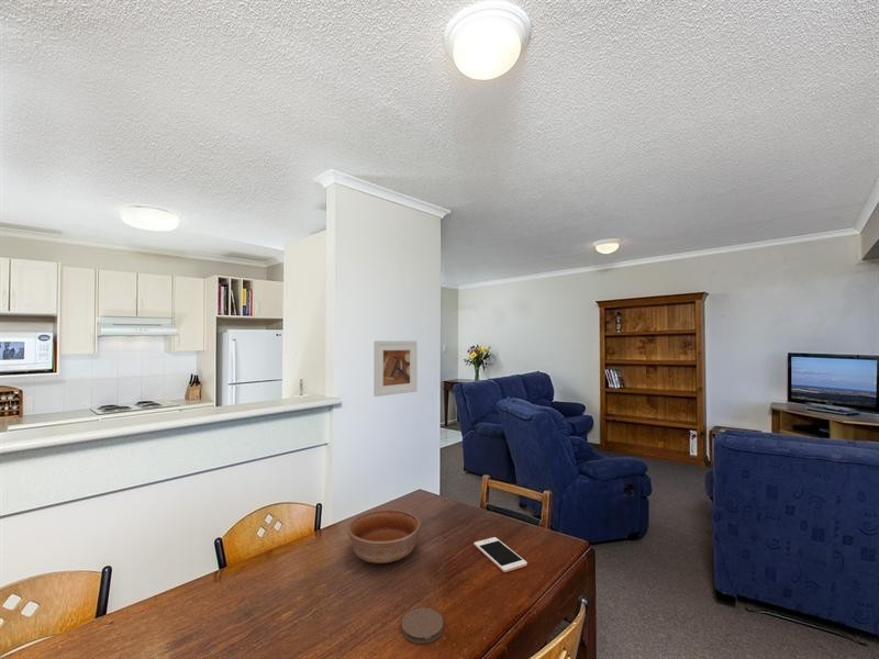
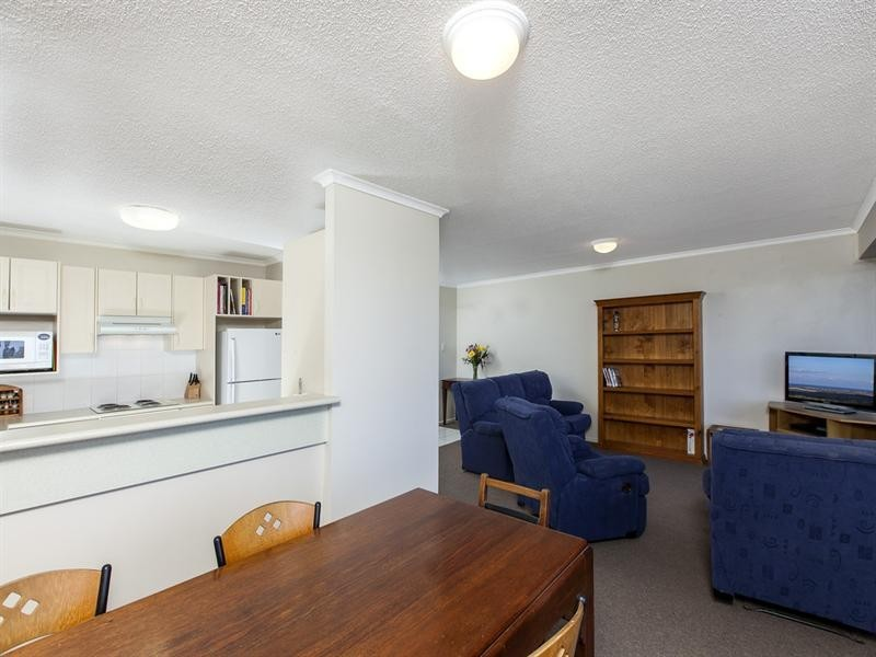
- bowl (383, 539)
- cell phone (499, 552)
- coaster (422, 624)
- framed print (396, 367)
